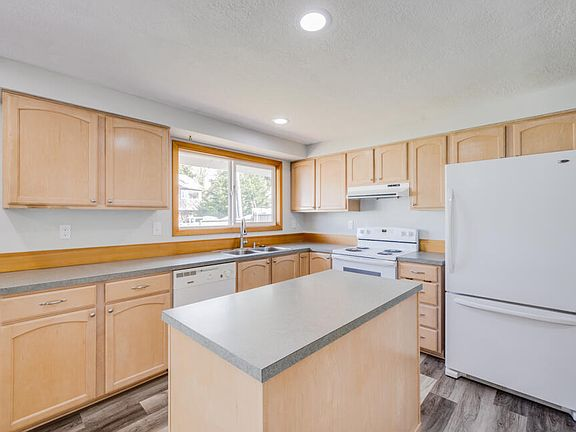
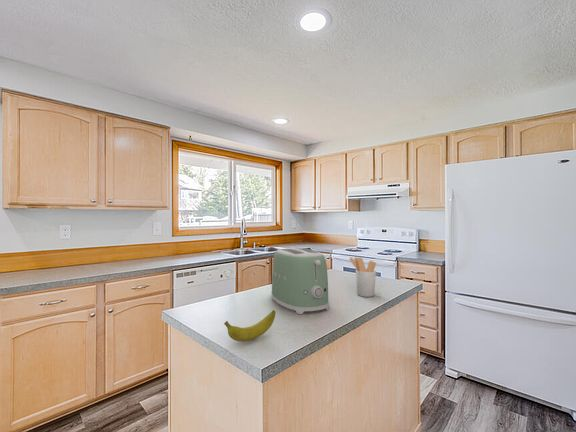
+ utensil holder (362, 275)
+ toaster (298, 275)
+ banana (251, 327)
